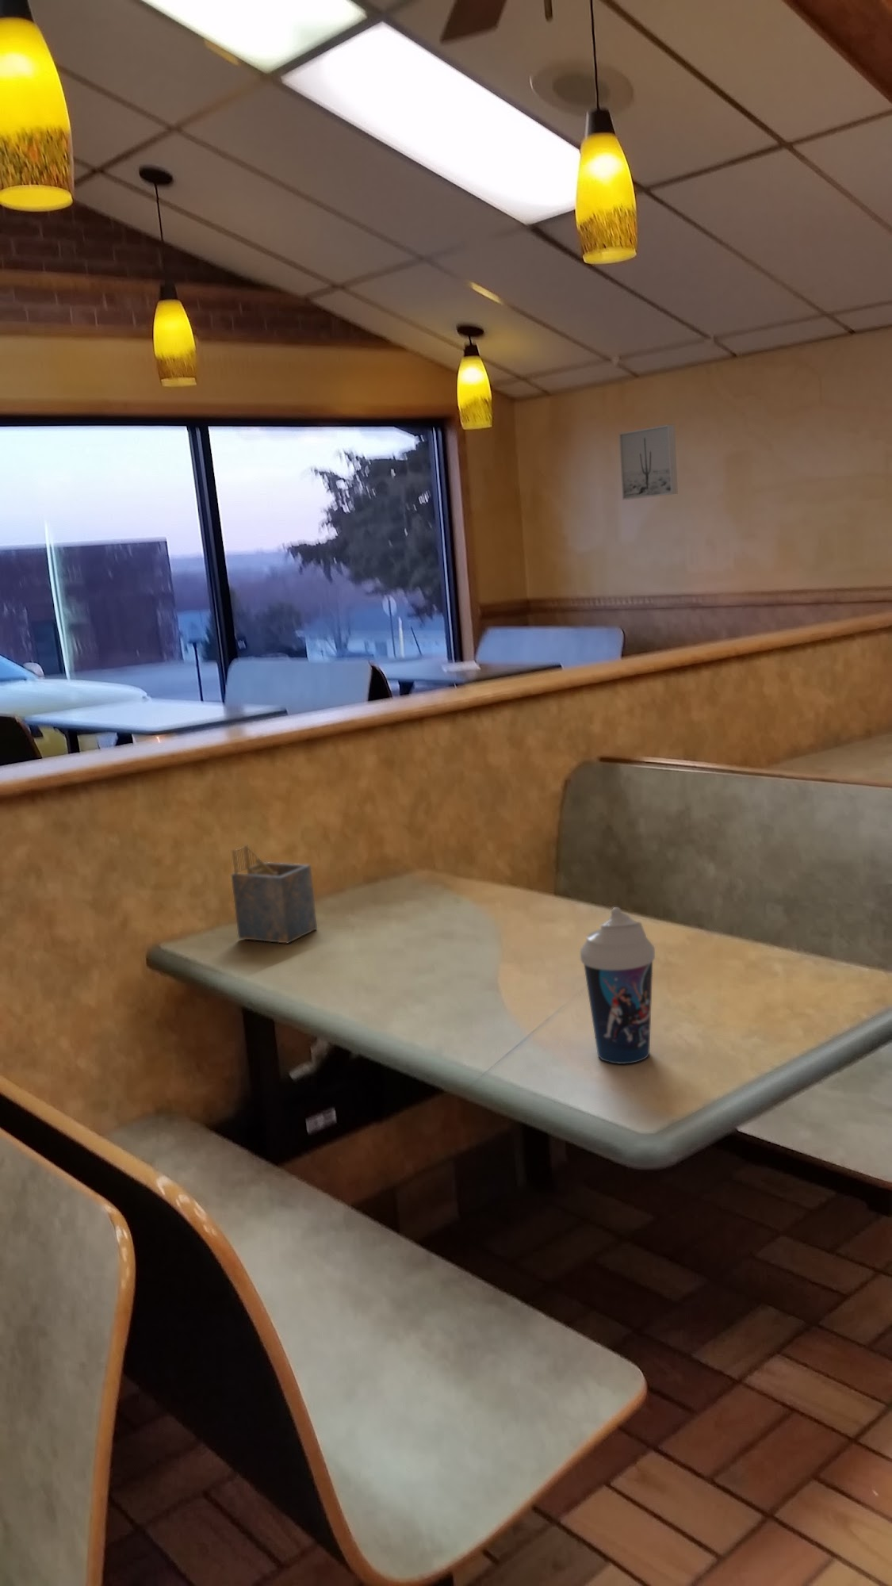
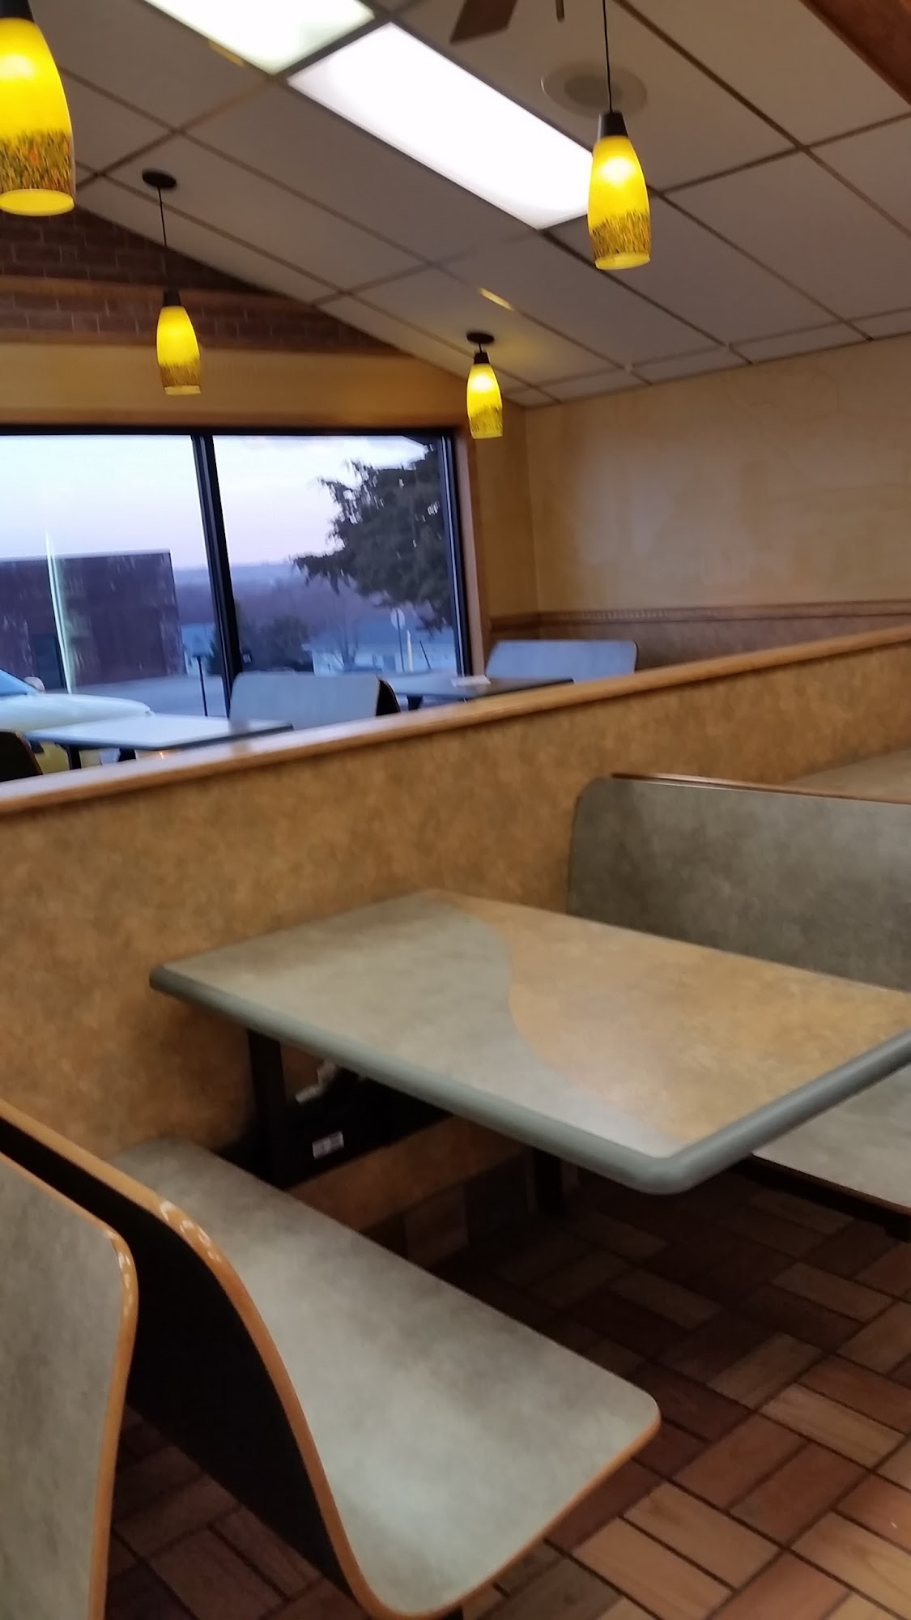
- wall art (648, 462)
- beverage cup (619, 981)
- napkin holder (272, 890)
